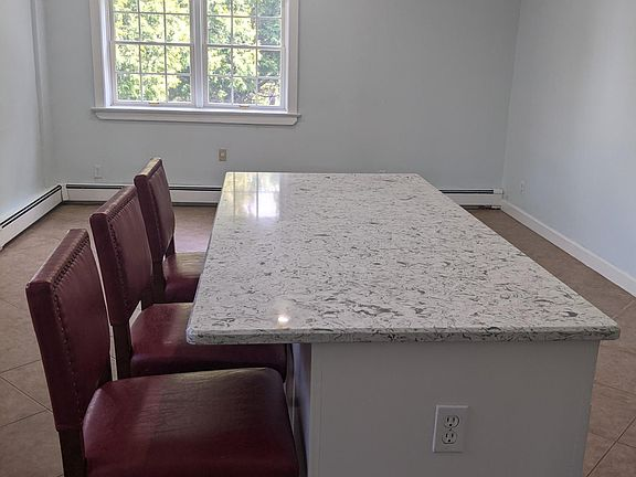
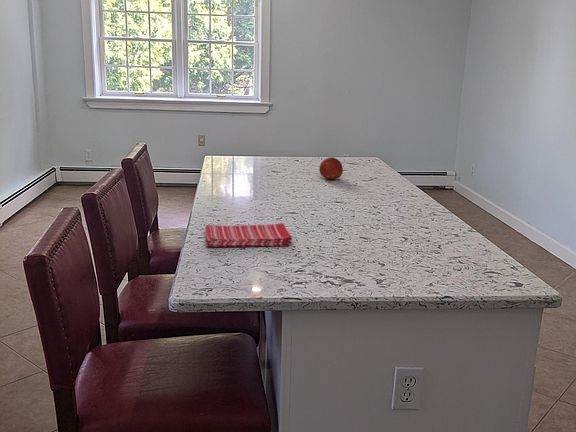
+ dish towel (247, 233)
+ fruit (331, 168)
